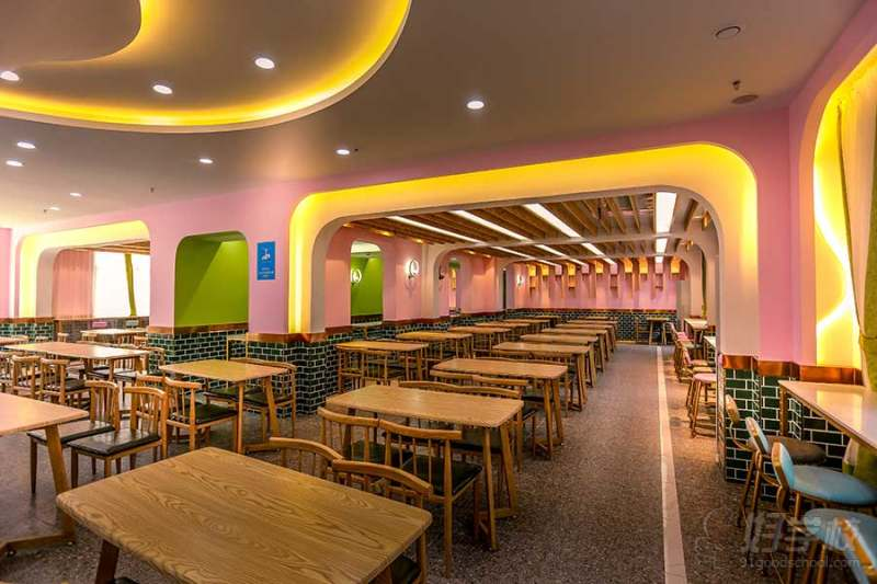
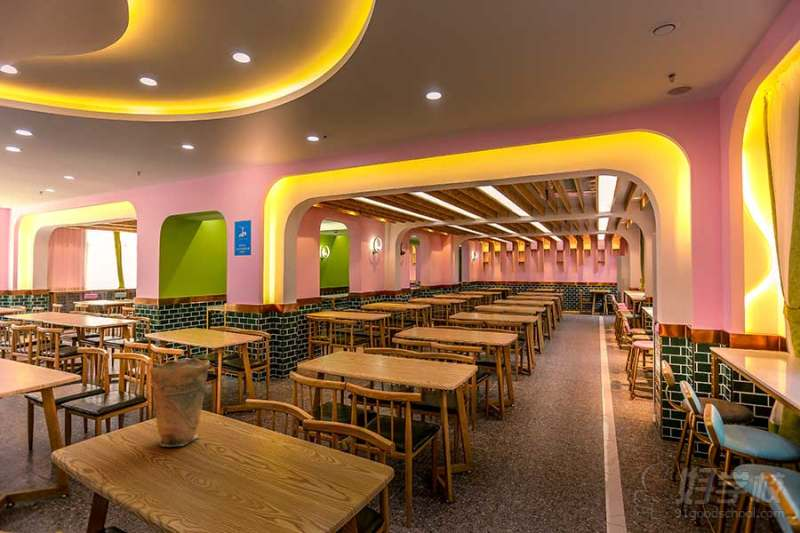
+ vase (180, 399)
